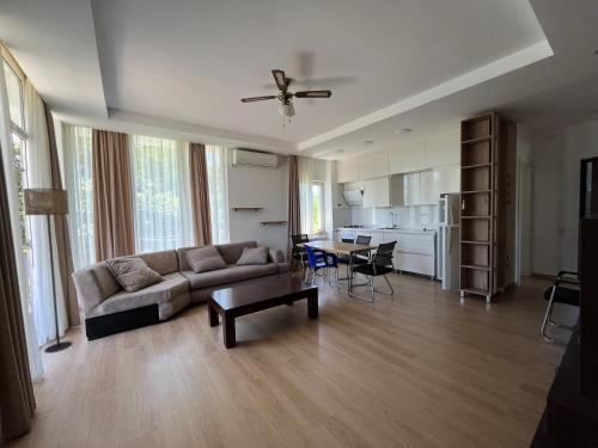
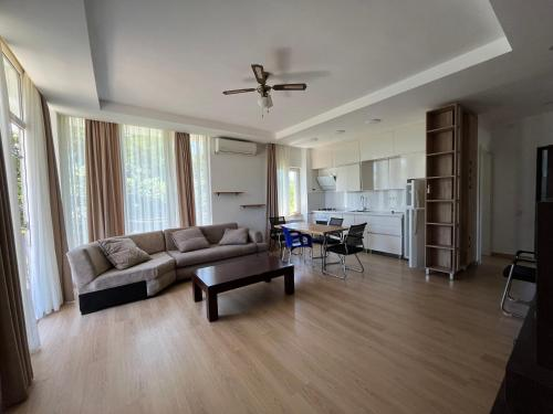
- floor lamp (51, 269)
